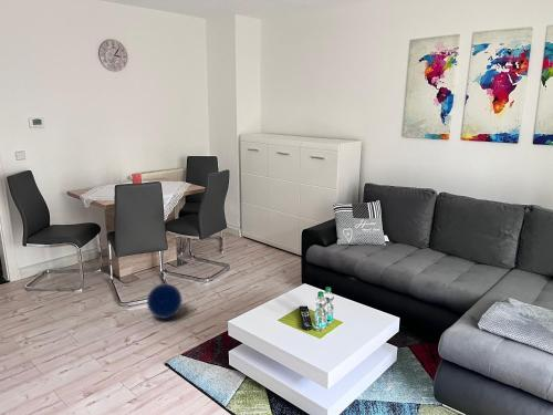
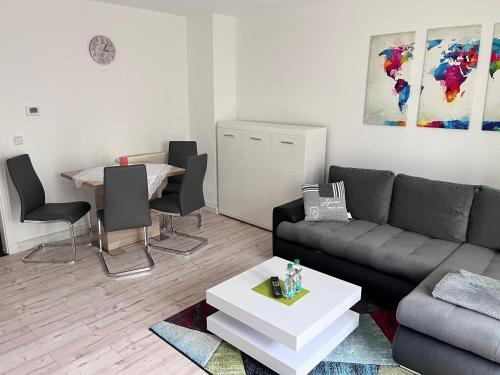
- ball (164, 300)
